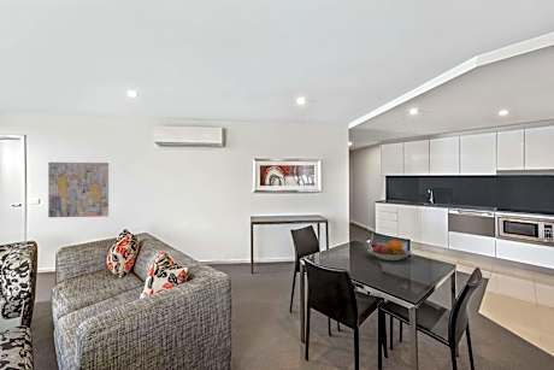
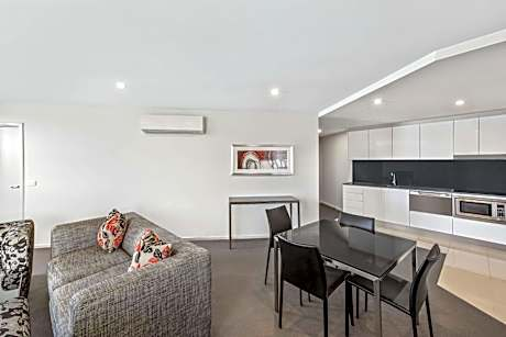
- fruit bowl (389, 248)
- wall art (78, 189)
